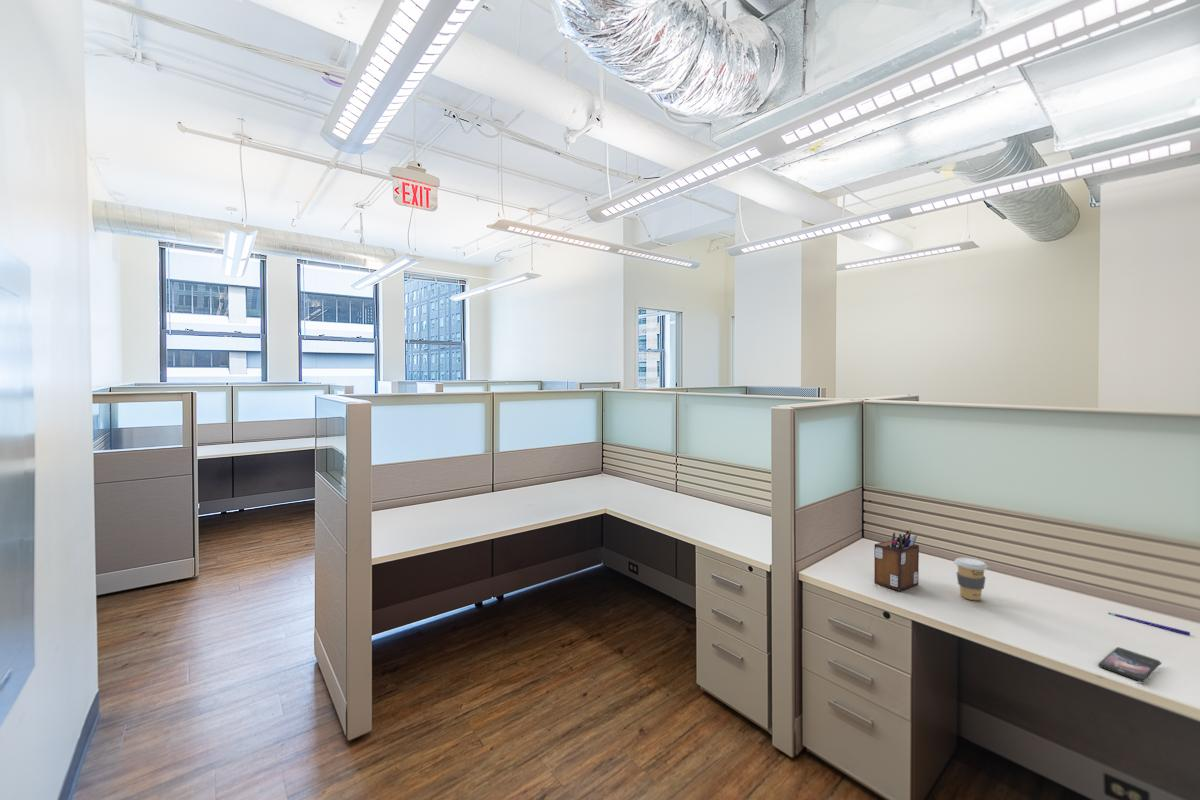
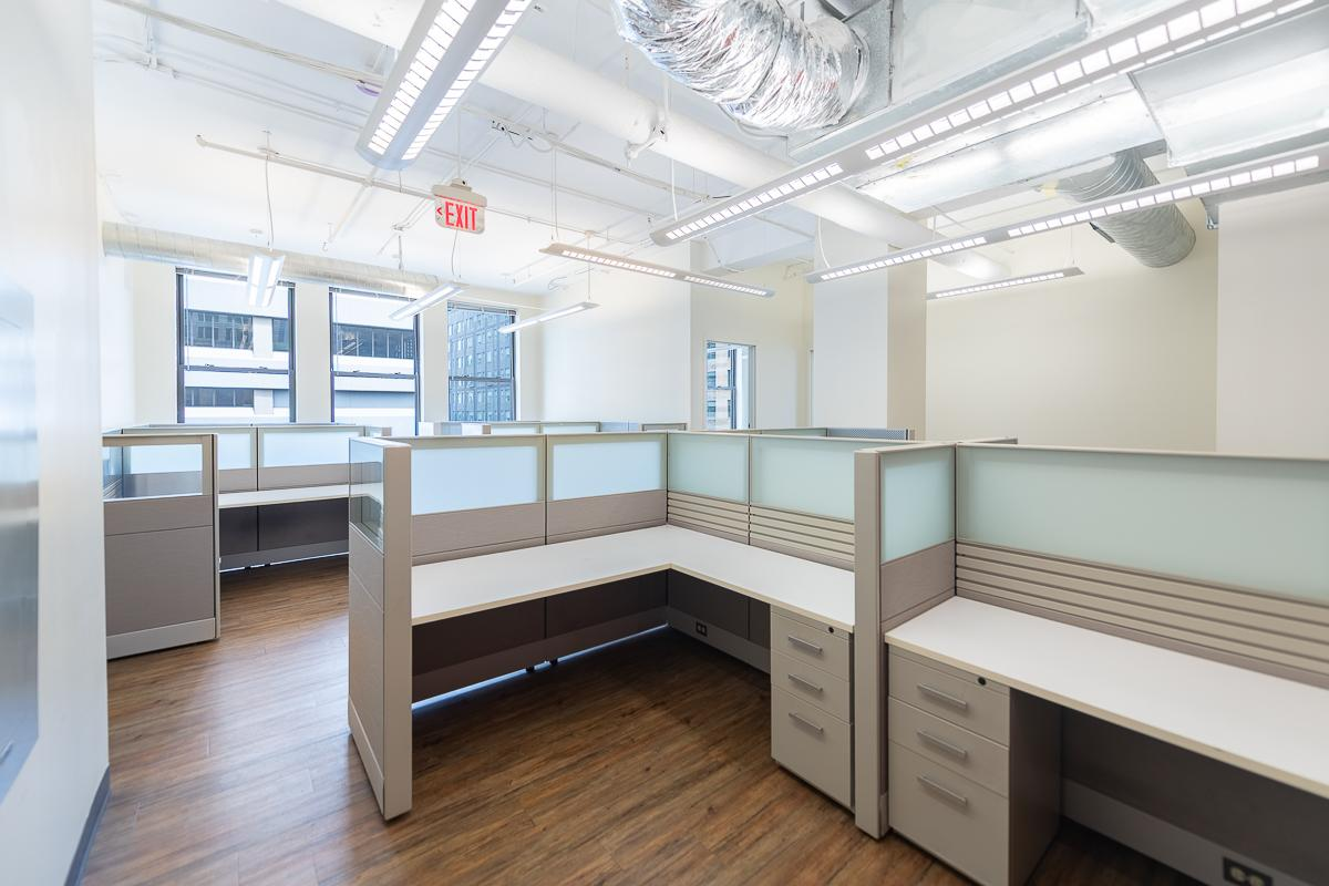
- pen (1147, 623)
- coffee cup (970, 579)
- smartphone (1129, 663)
- desk organizer (896, 556)
